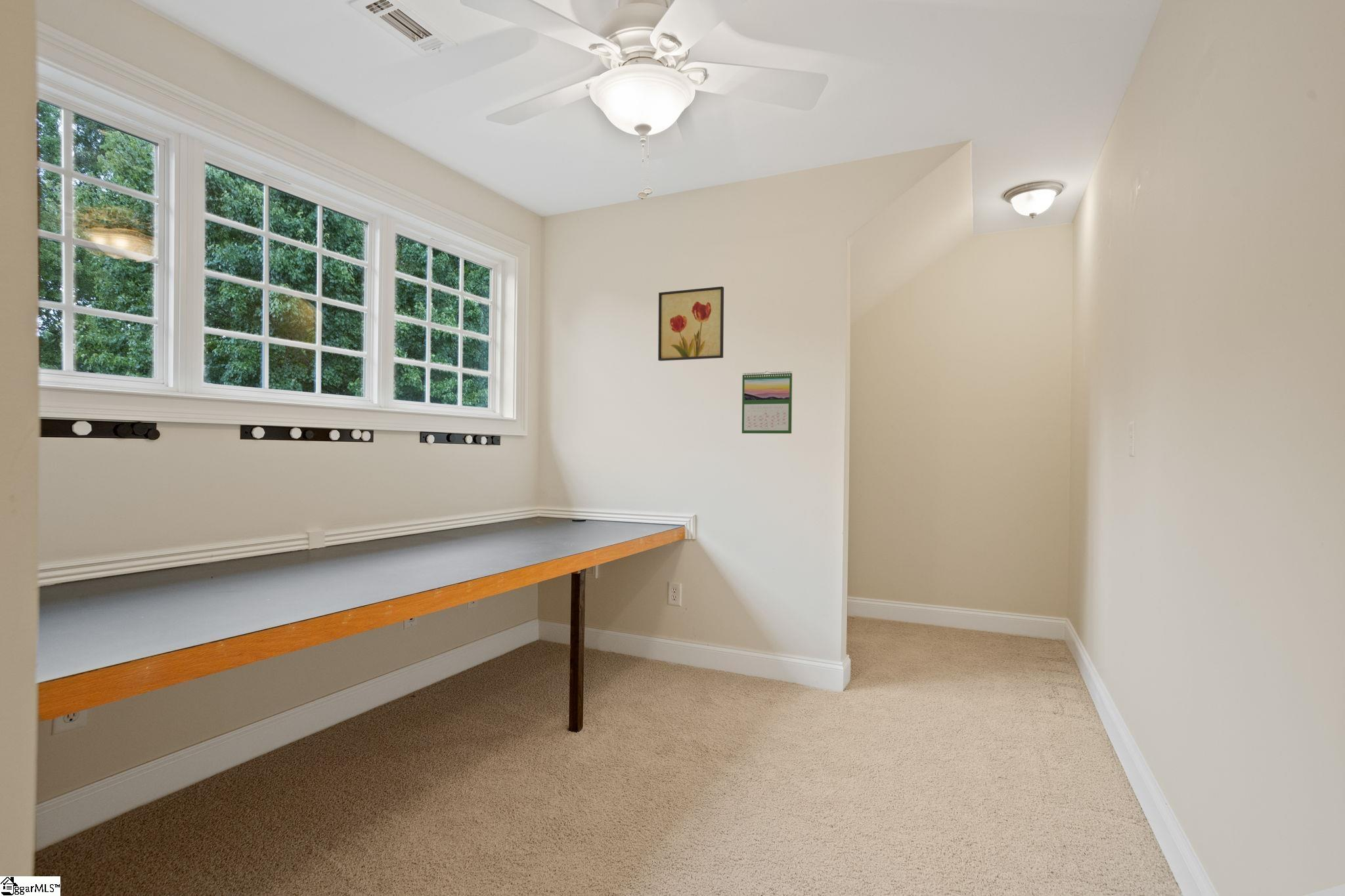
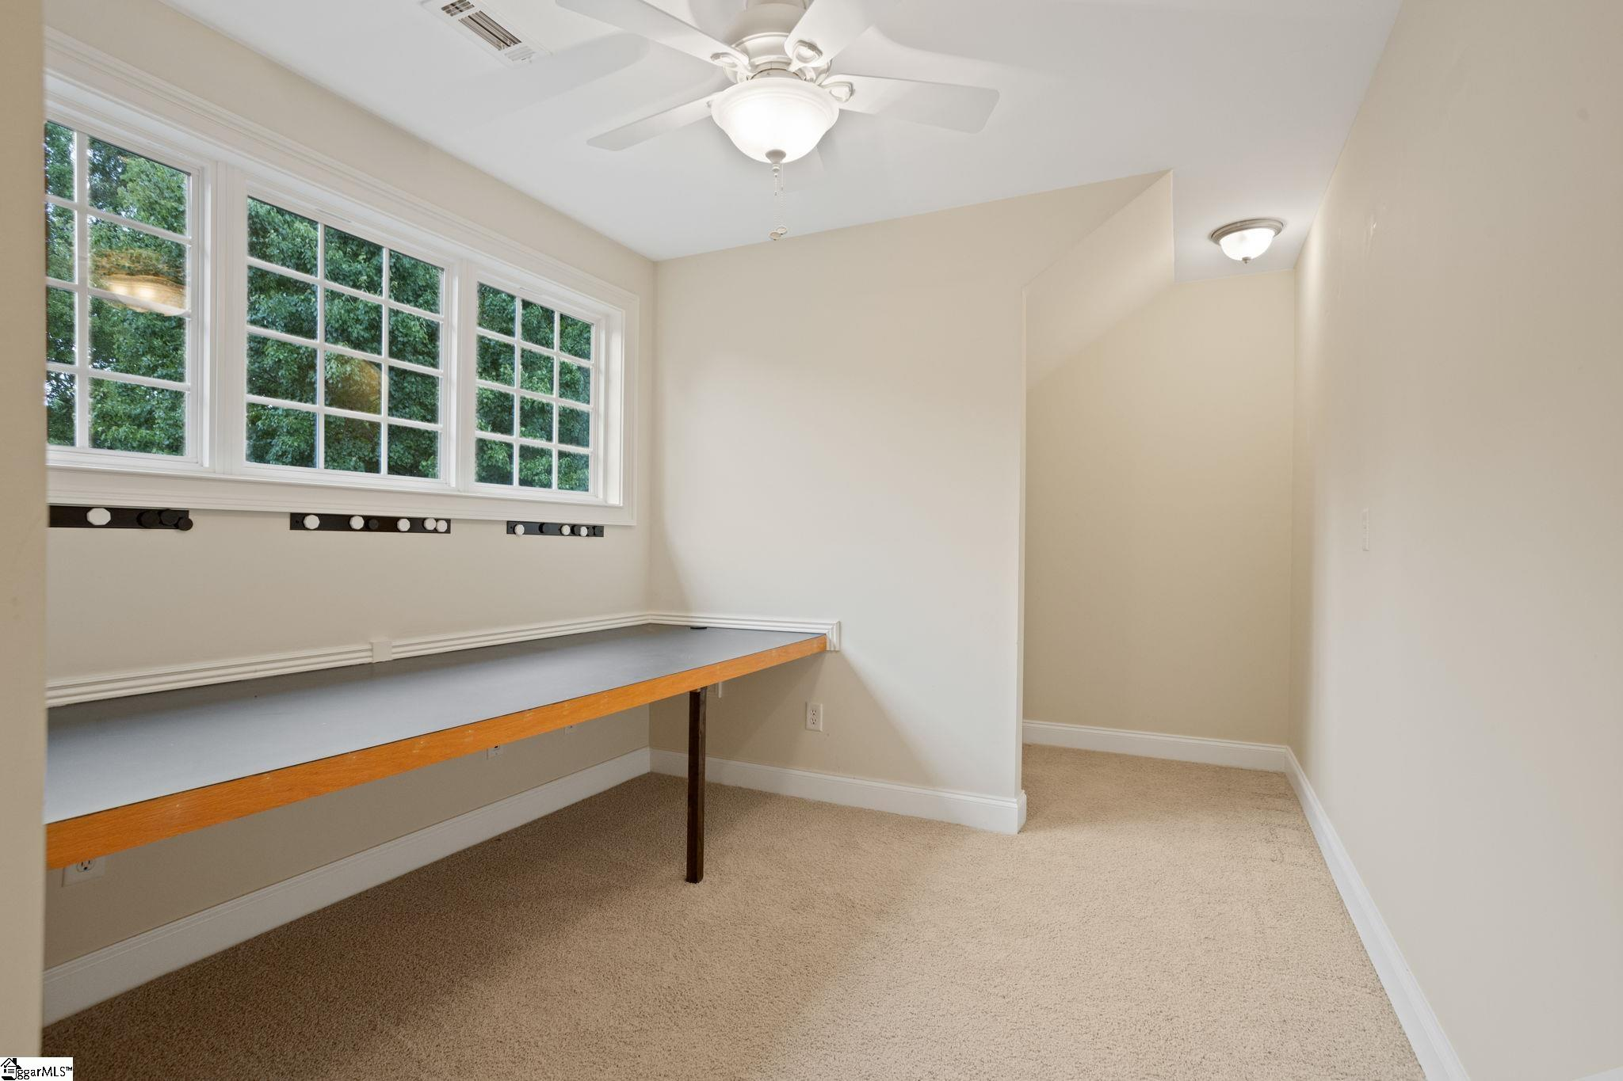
- wall art (691, 324)
- calendar (766, 402)
